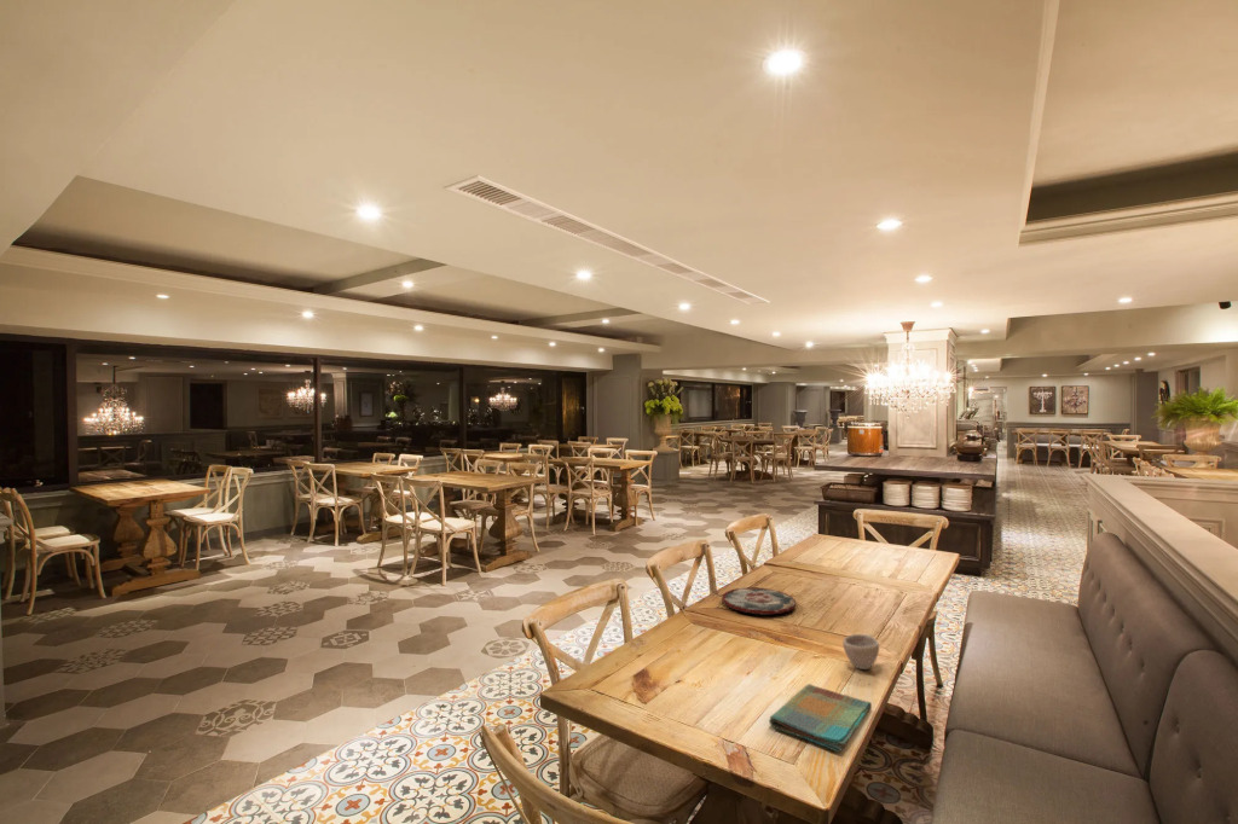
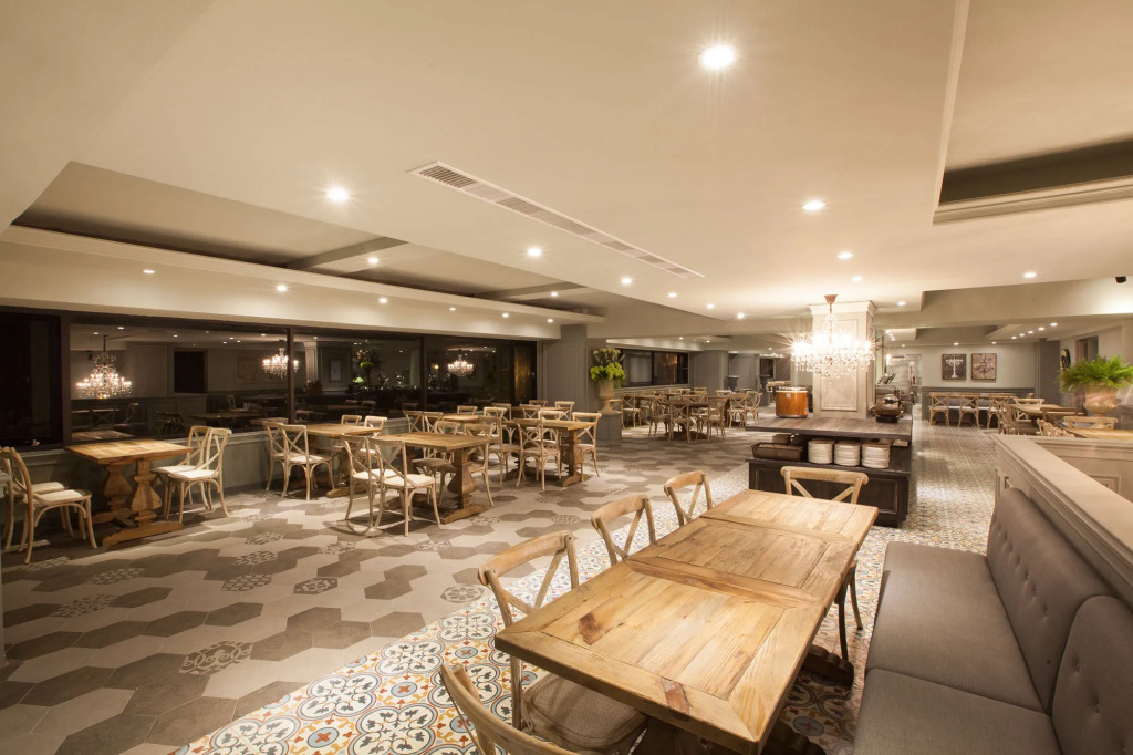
- plate (758, 600)
- dish towel (821, 713)
- cup (862, 651)
